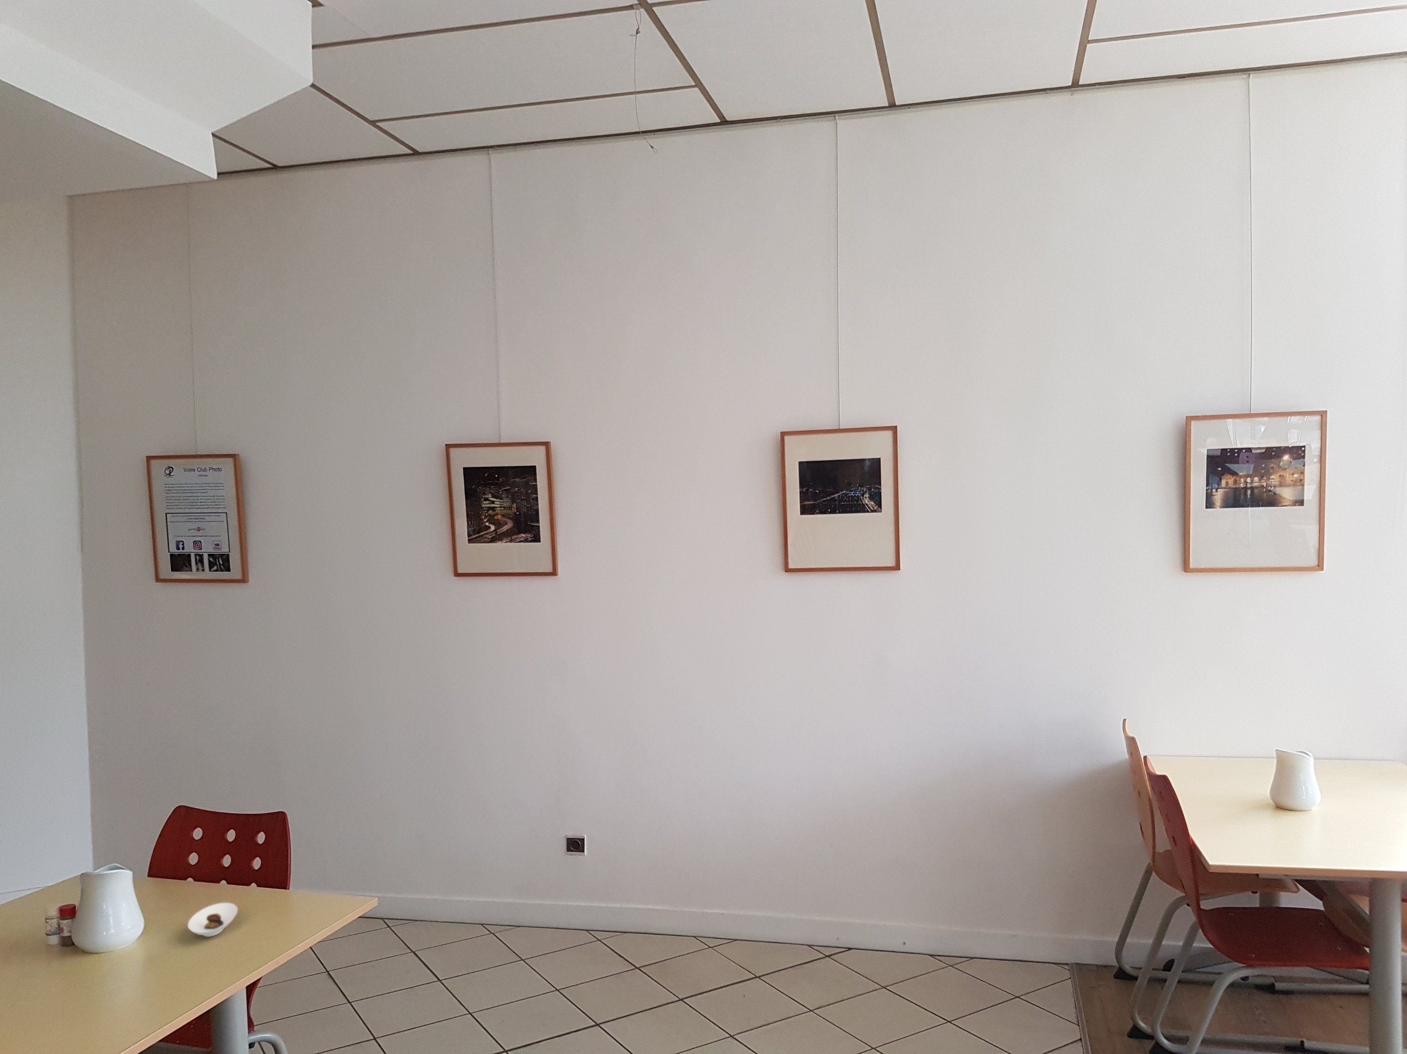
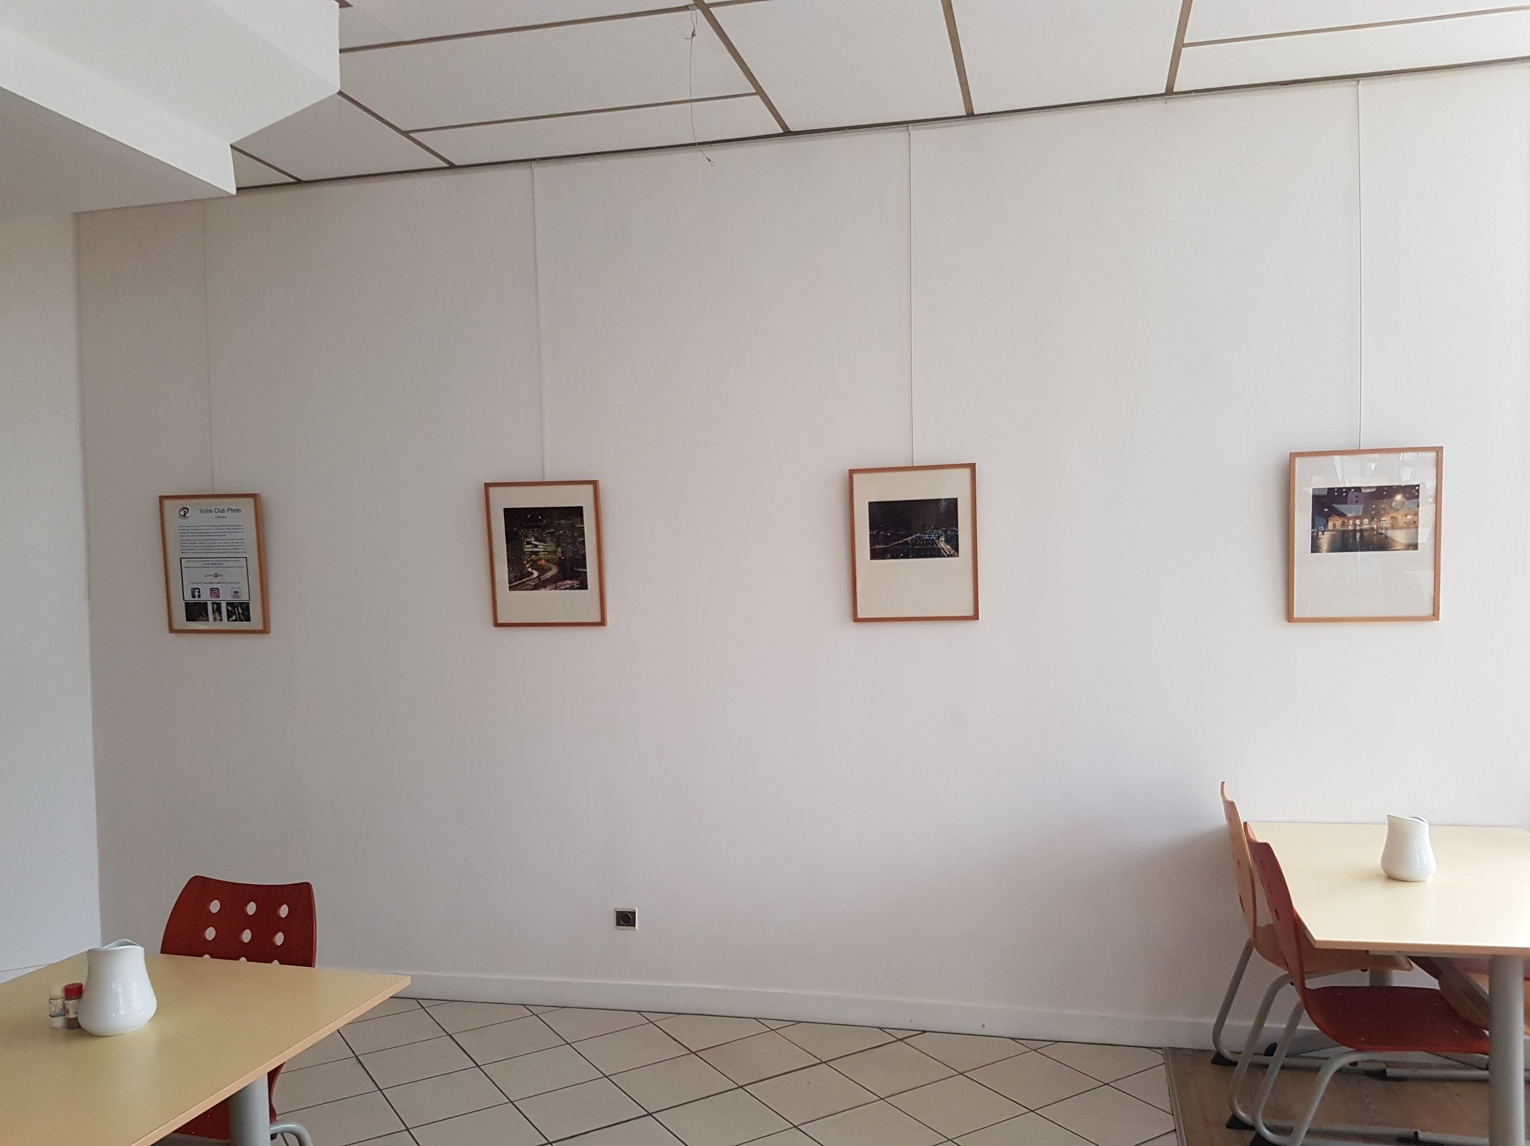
- saucer (213, 922)
